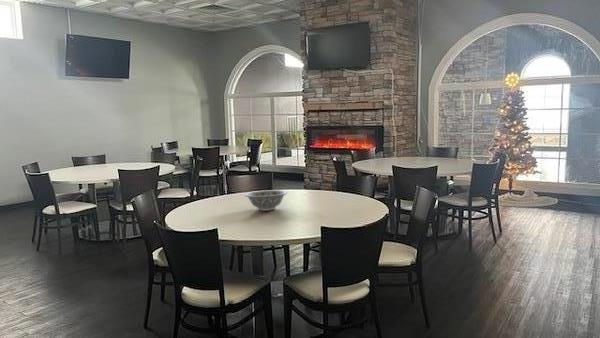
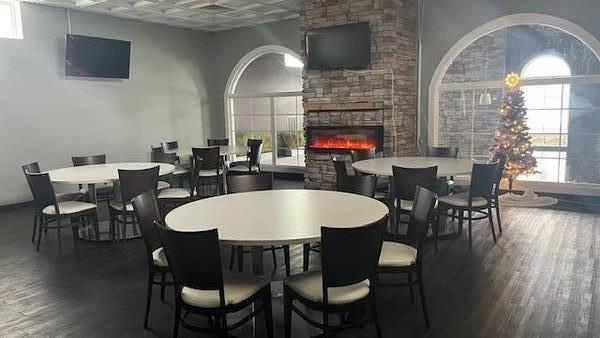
- decorative bowl (266, 200)
